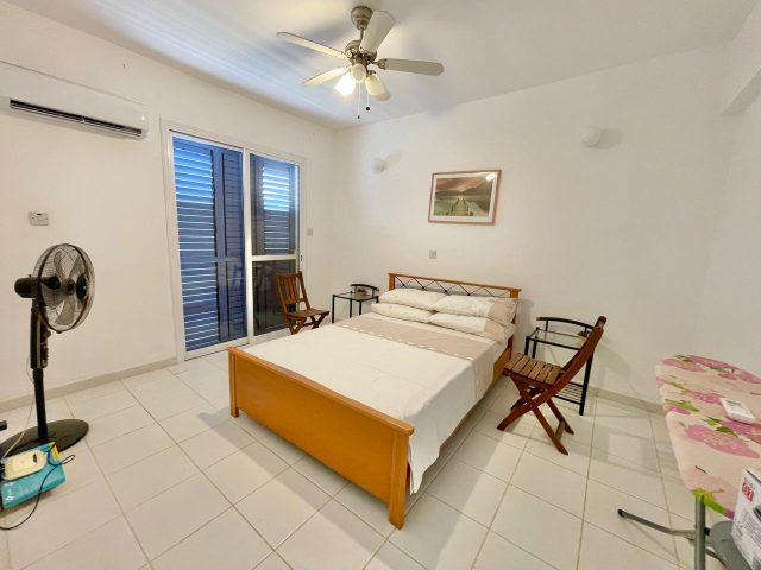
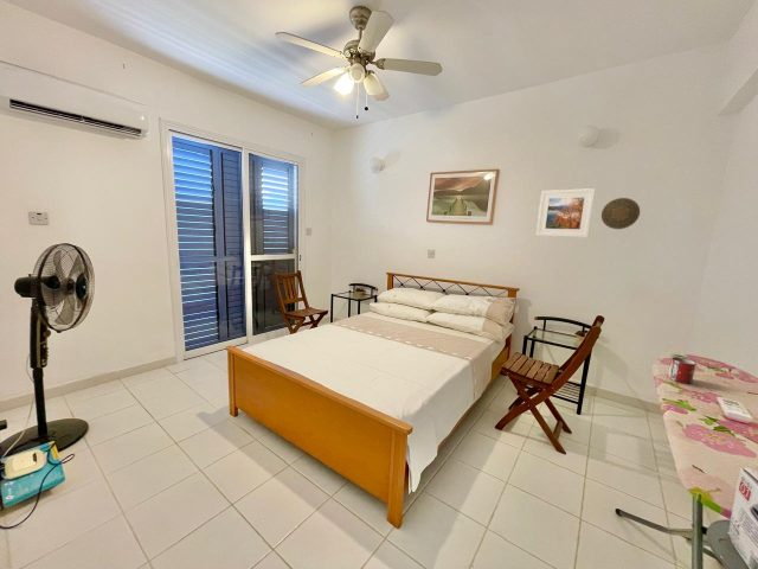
+ decorative plate (619, 213)
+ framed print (564, 213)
+ mug (679, 370)
